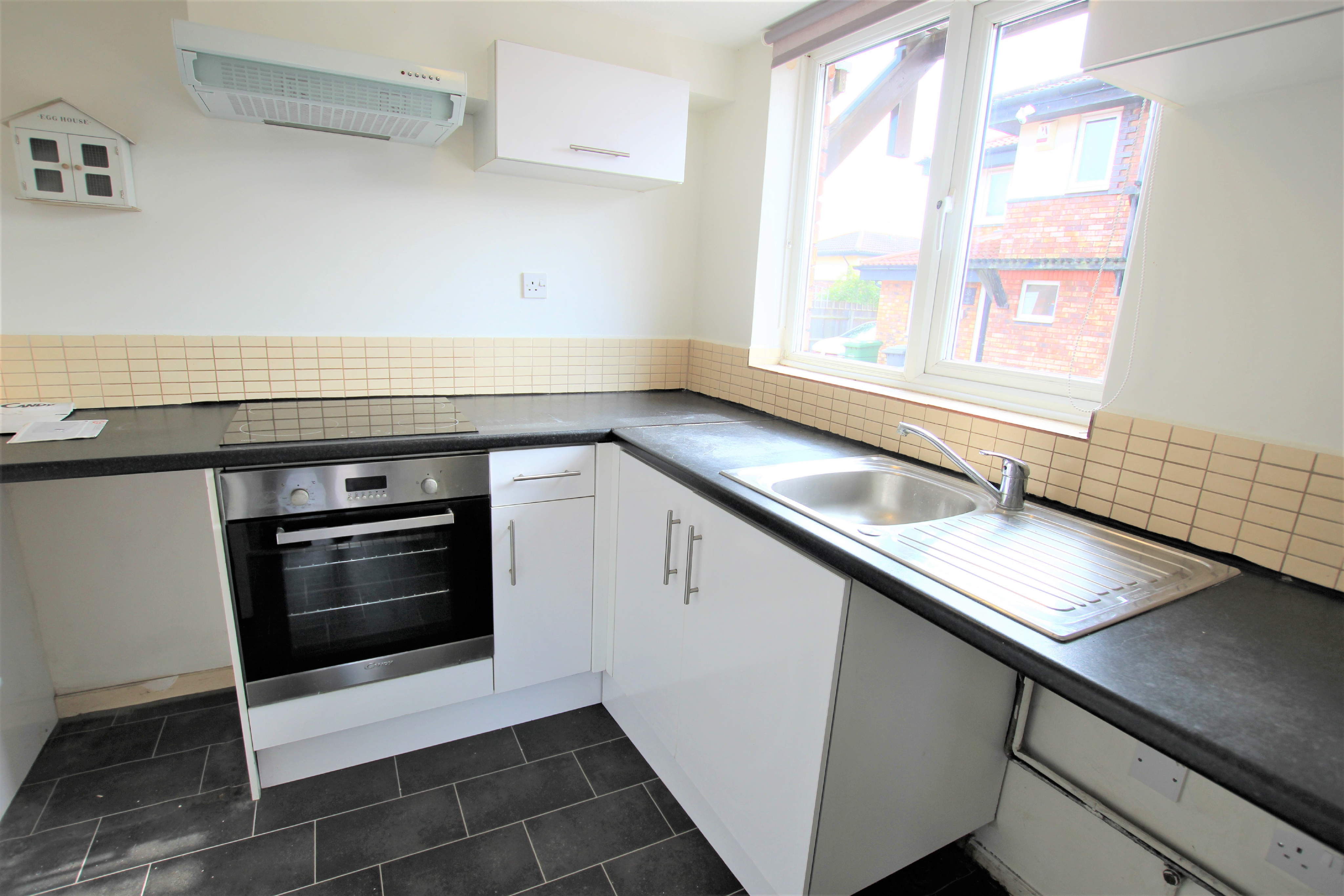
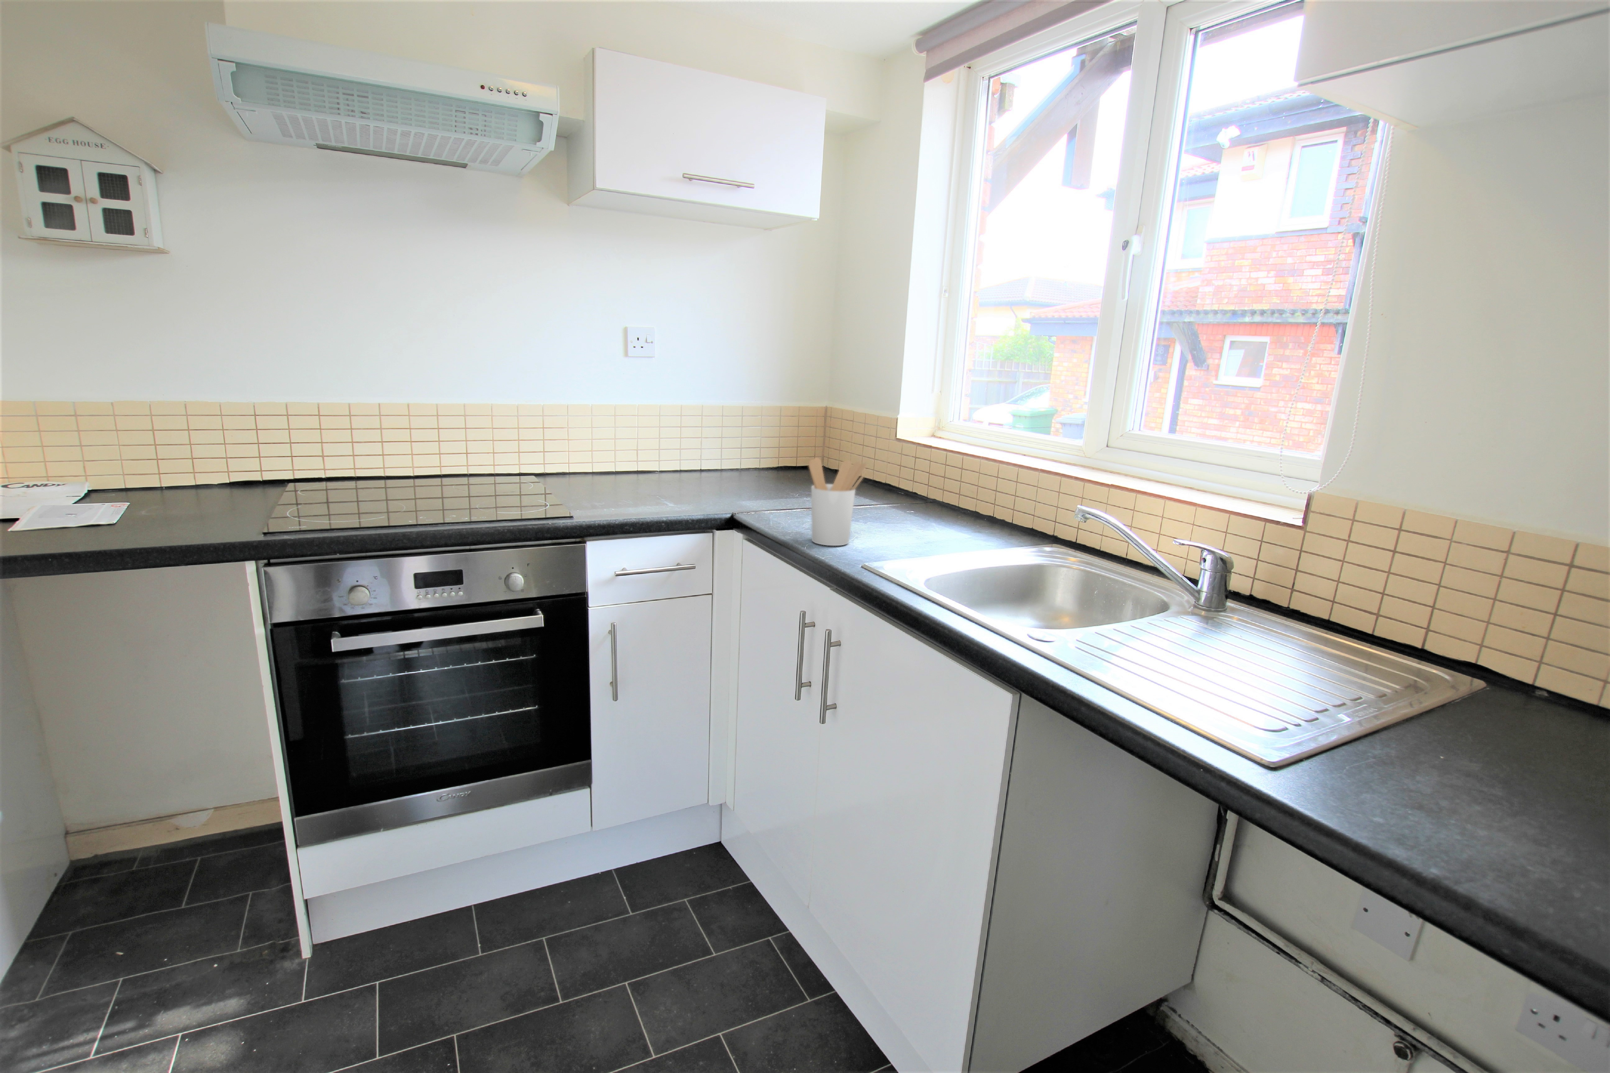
+ utensil holder (839, 499)
